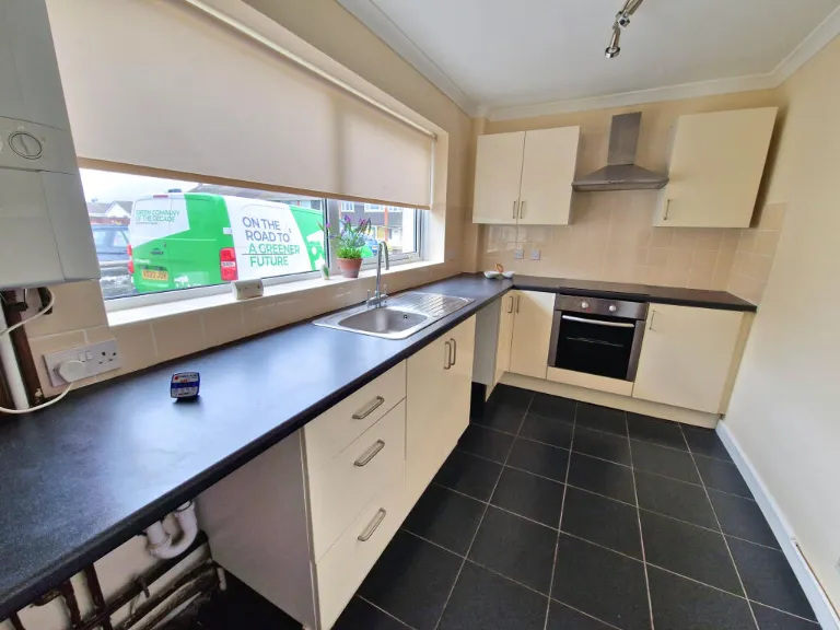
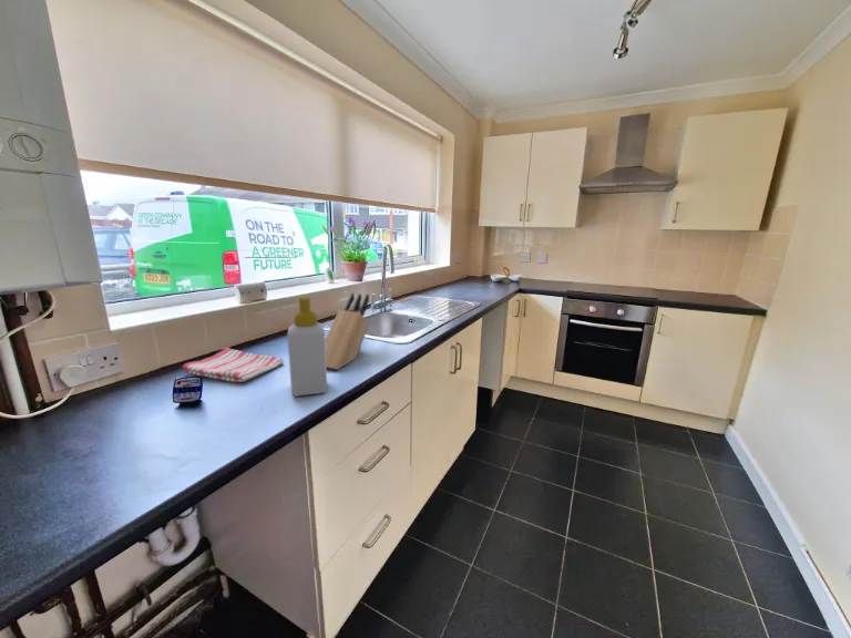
+ knife block (345, 327)
+ dish towel (234, 363)
+ soap bottle (307, 344)
